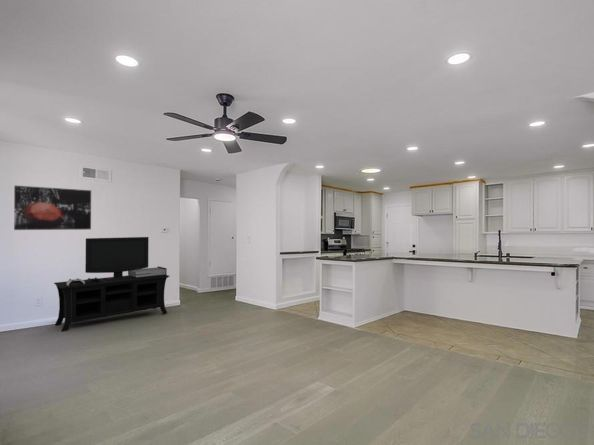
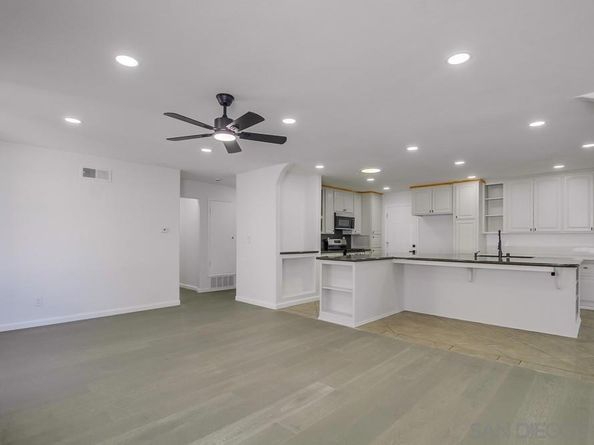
- wall art (55, 208)
- media console (115, 278)
